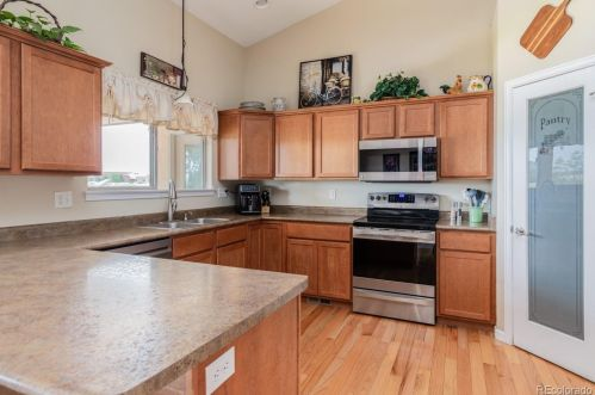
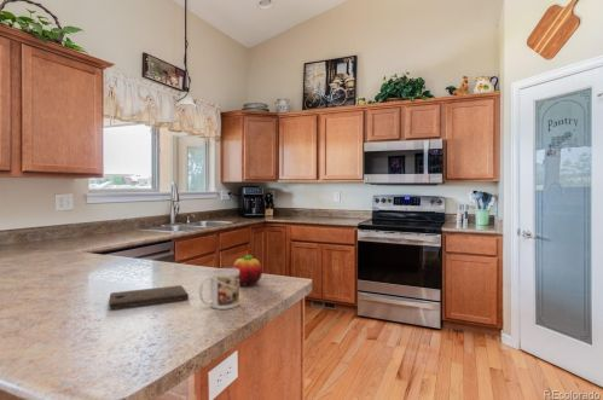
+ fruit (247, 269)
+ cutting board (149, 296)
+ mug (219, 288)
